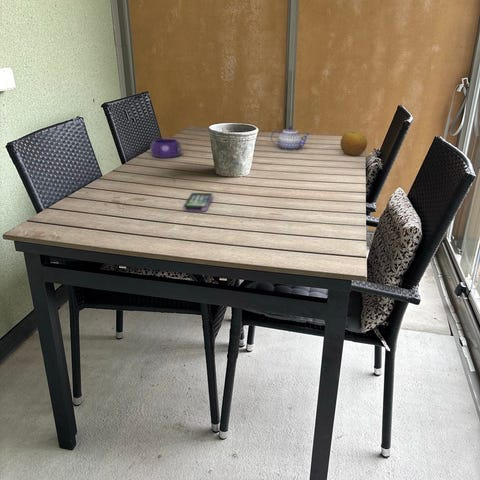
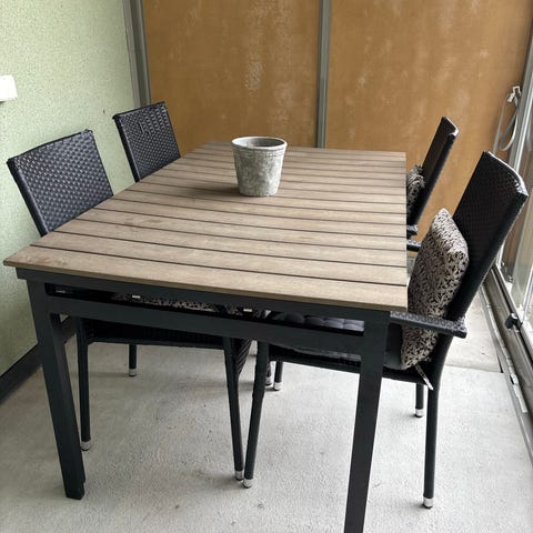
- fruit (353, 143)
- teapot (290, 138)
- smartphone (198, 201)
- bowl (164, 148)
